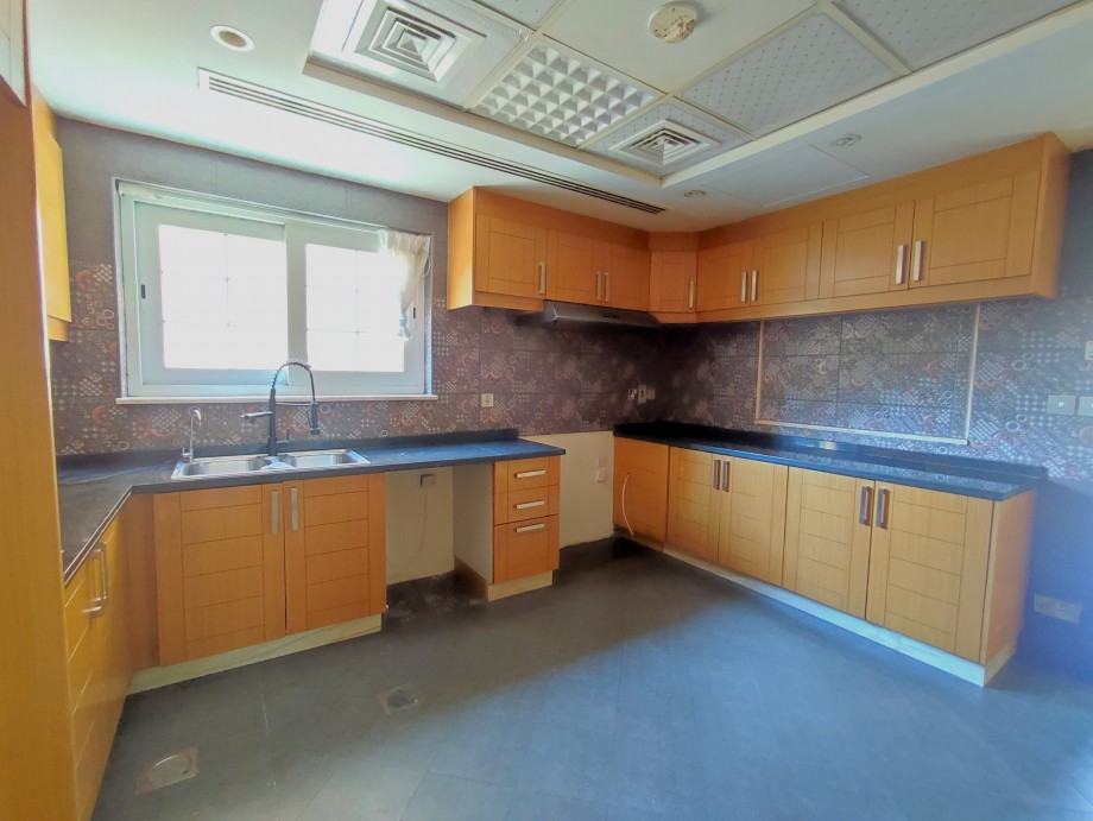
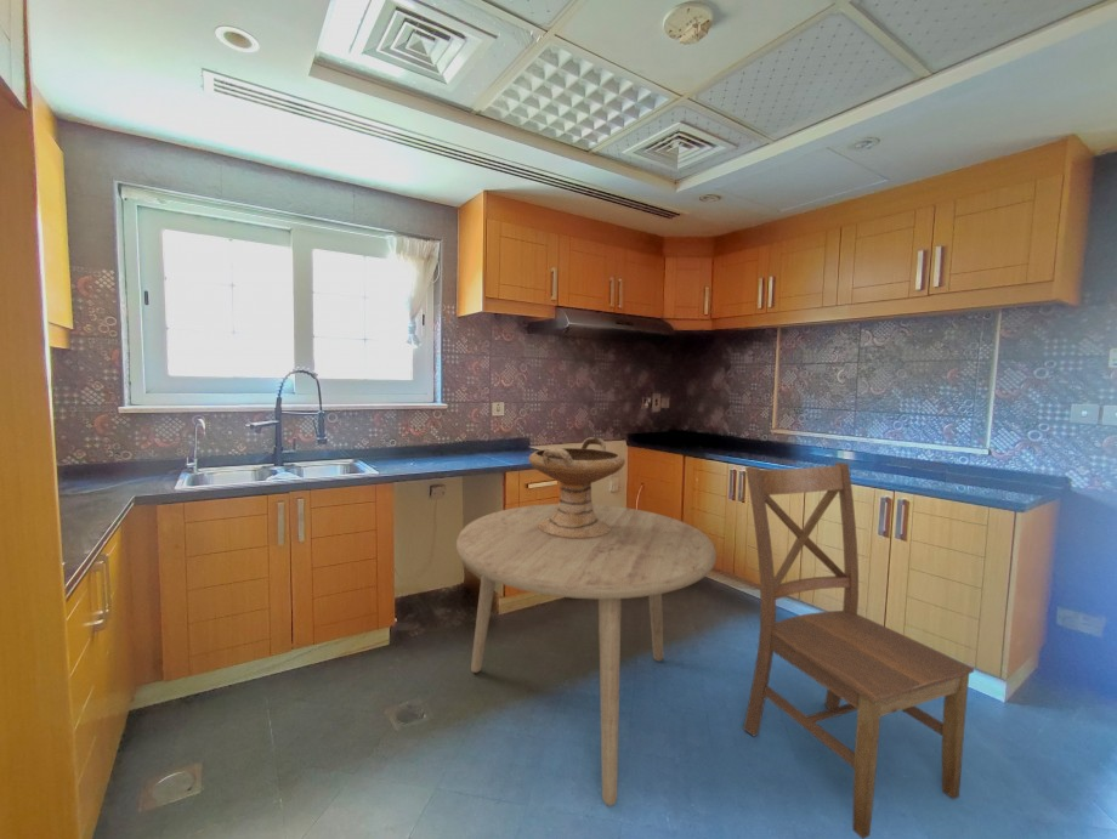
+ chair (845, 618)
+ decorative bowl (575, 484)
+ dining table (599, 618)
